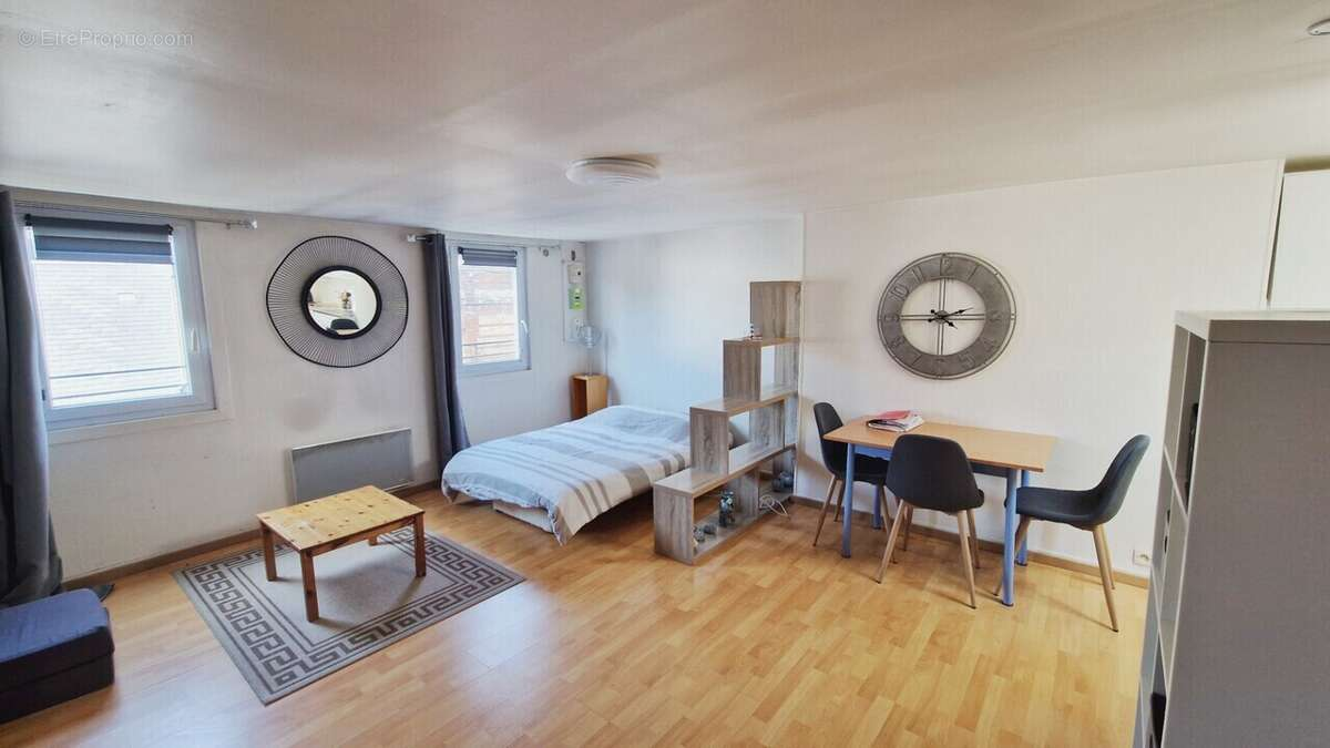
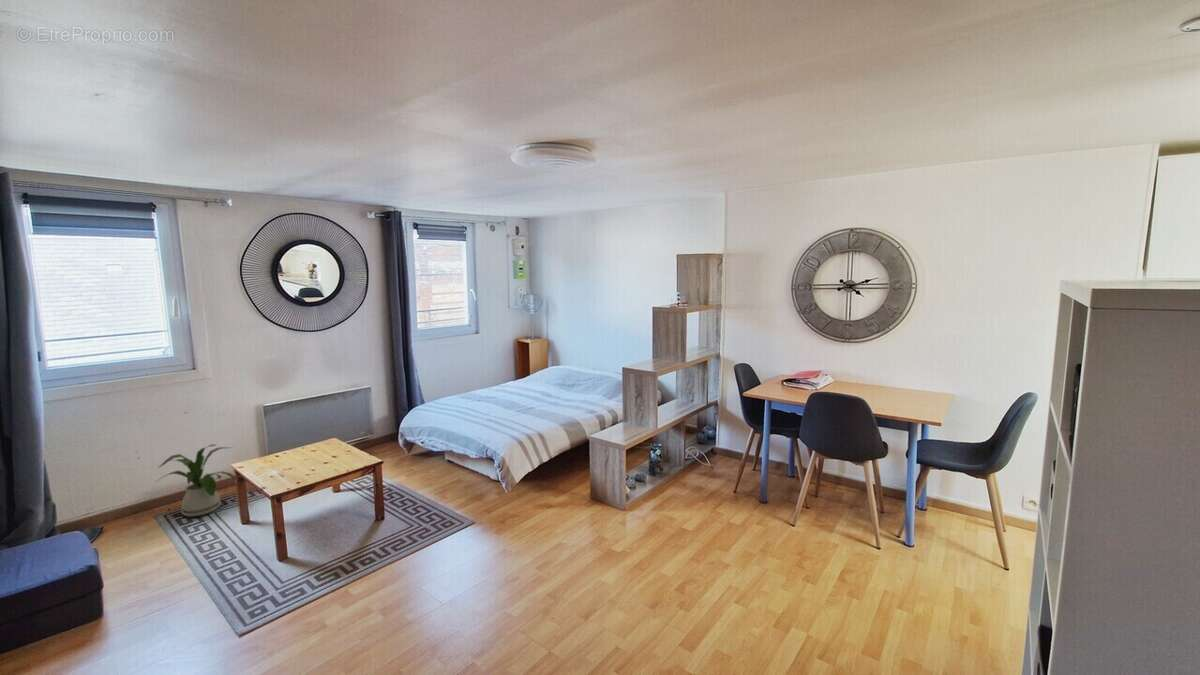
+ house plant (198, 474)
